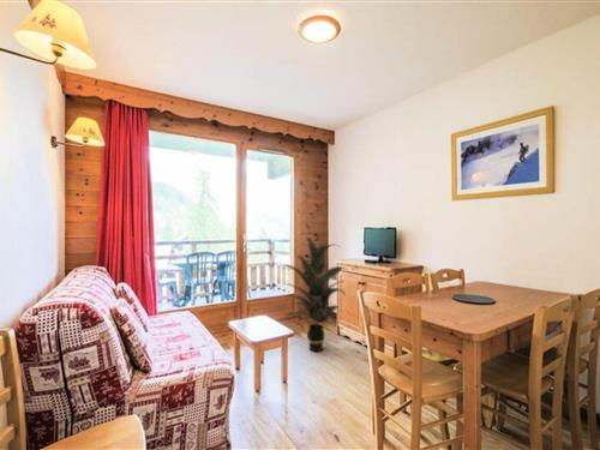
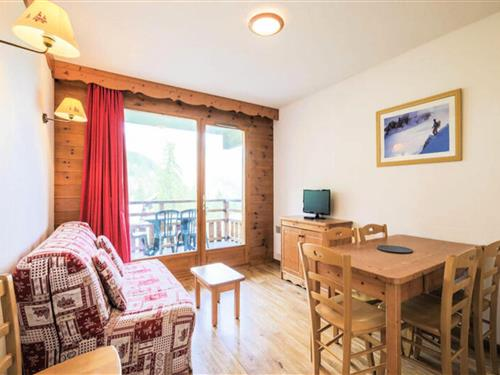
- indoor plant (314, 292)
